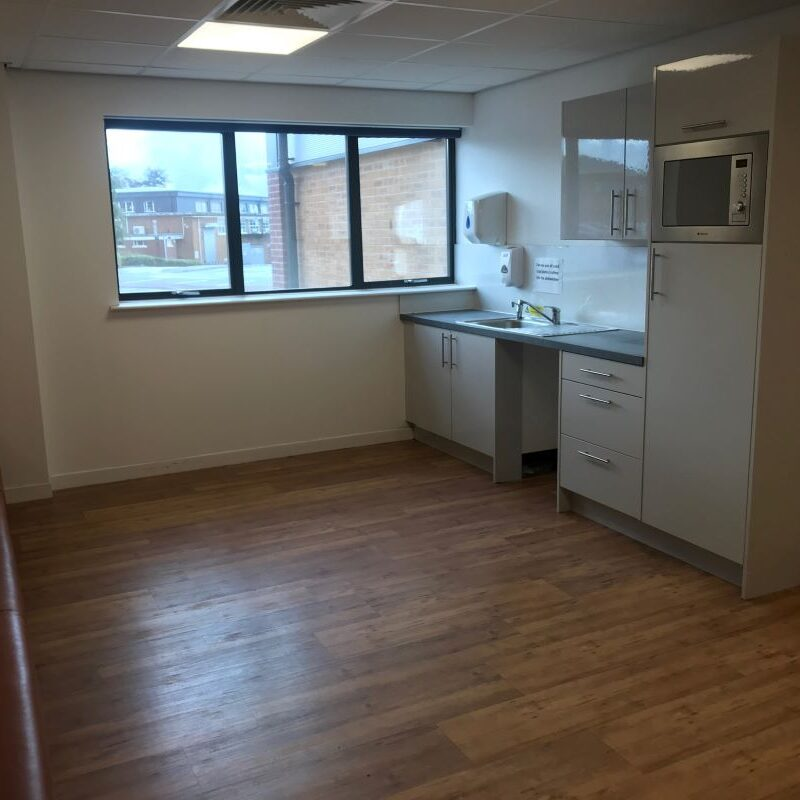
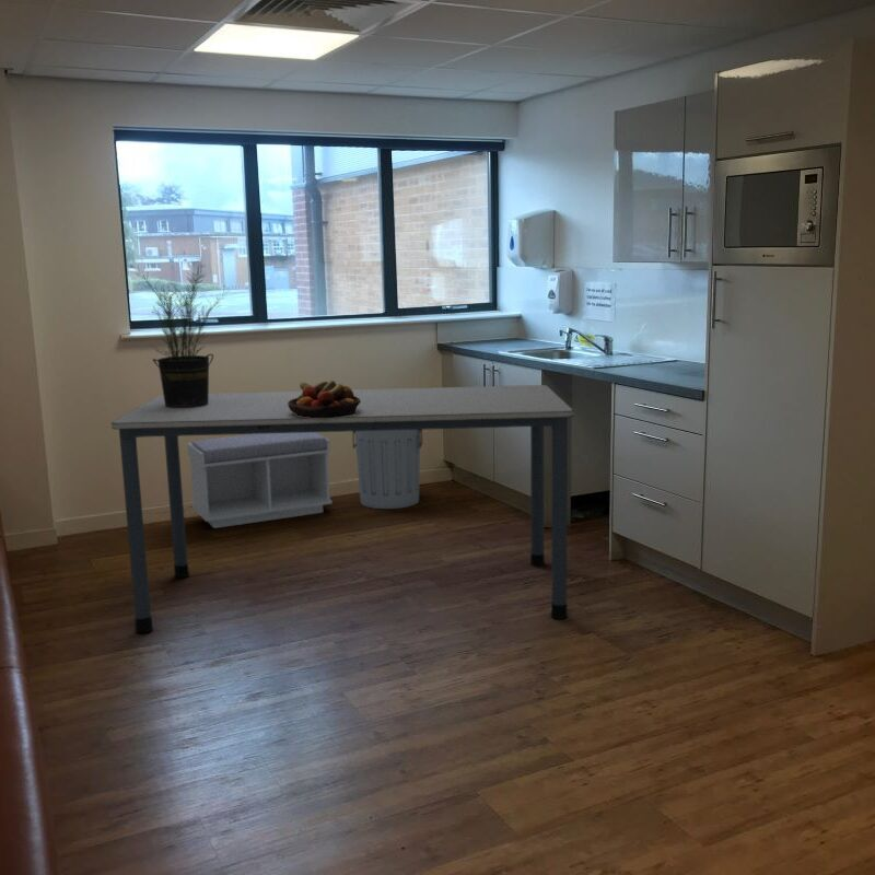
+ bench (260, 476)
+ potted plant (185, 334)
+ trash can (388, 452)
+ dining table (343, 431)
+ fruit bowl (323, 397)
